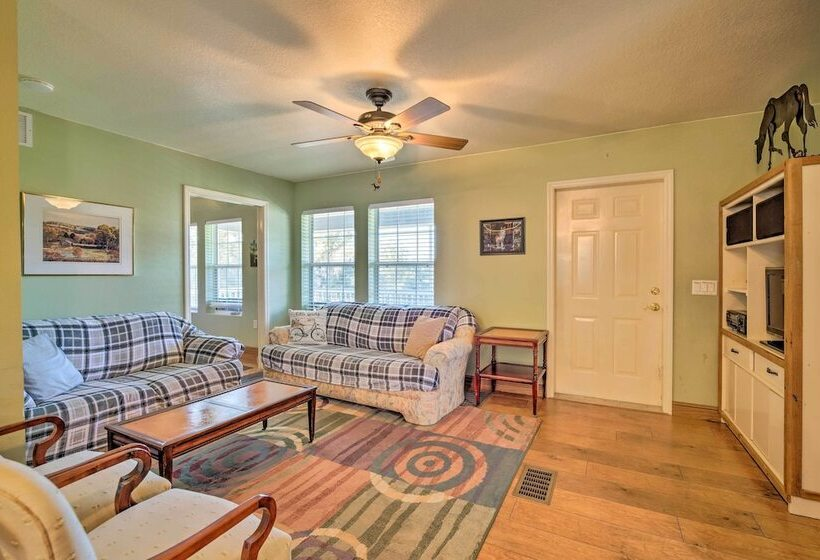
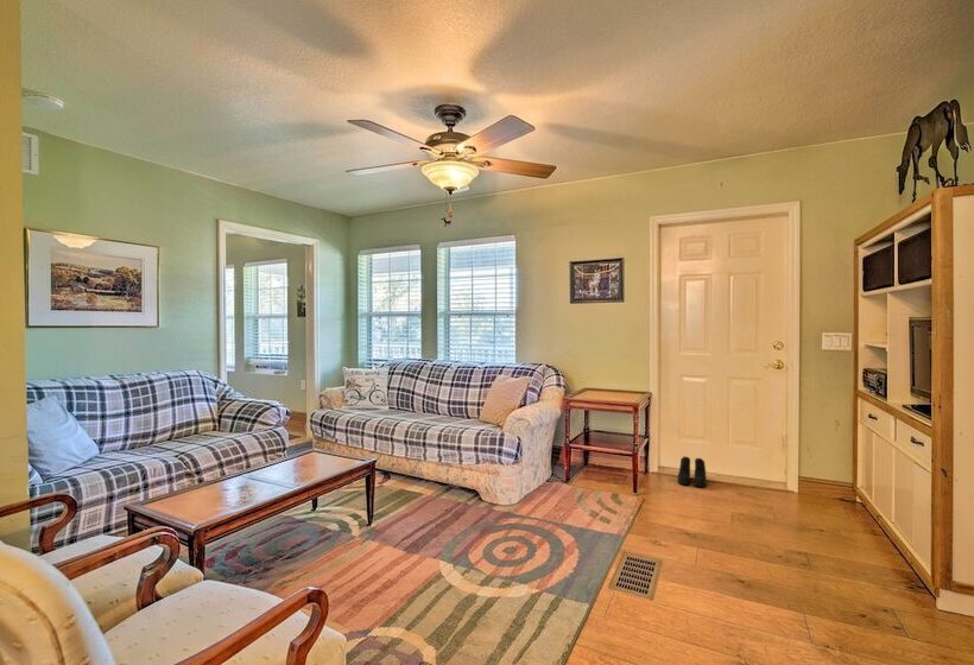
+ boots (689, 469)
